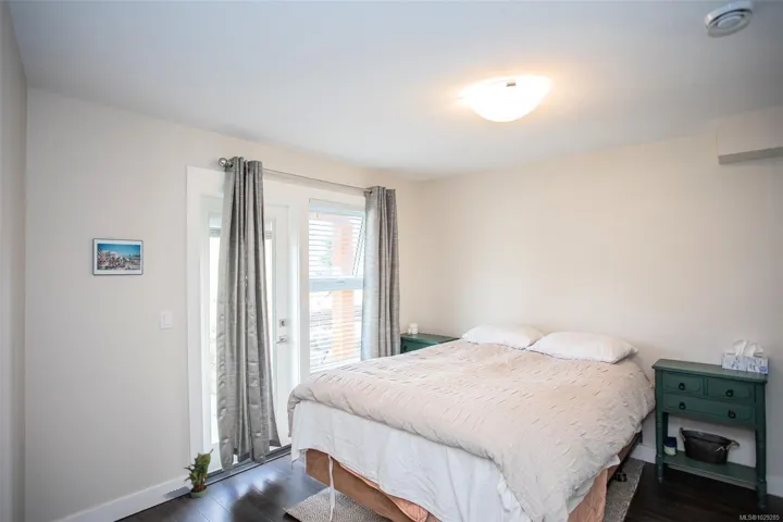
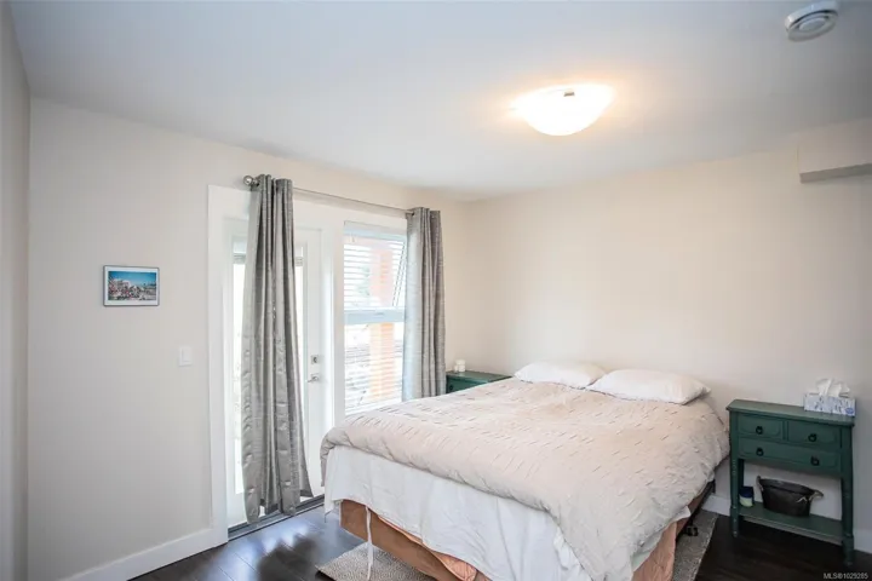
- potted plant (198, 473)
